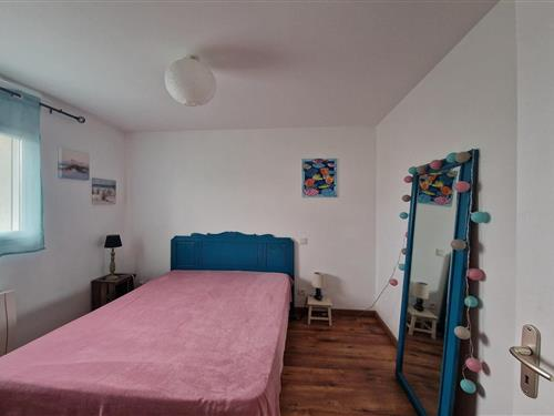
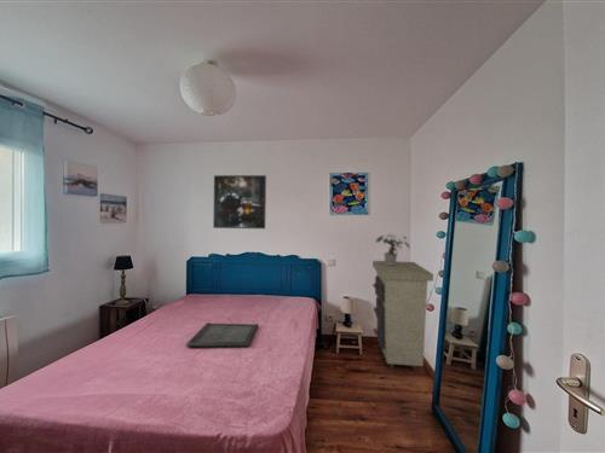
+ cabinet (397, 312)
+ potted plant (393, 249)
+ serving tray (225, 333)
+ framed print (238, 202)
